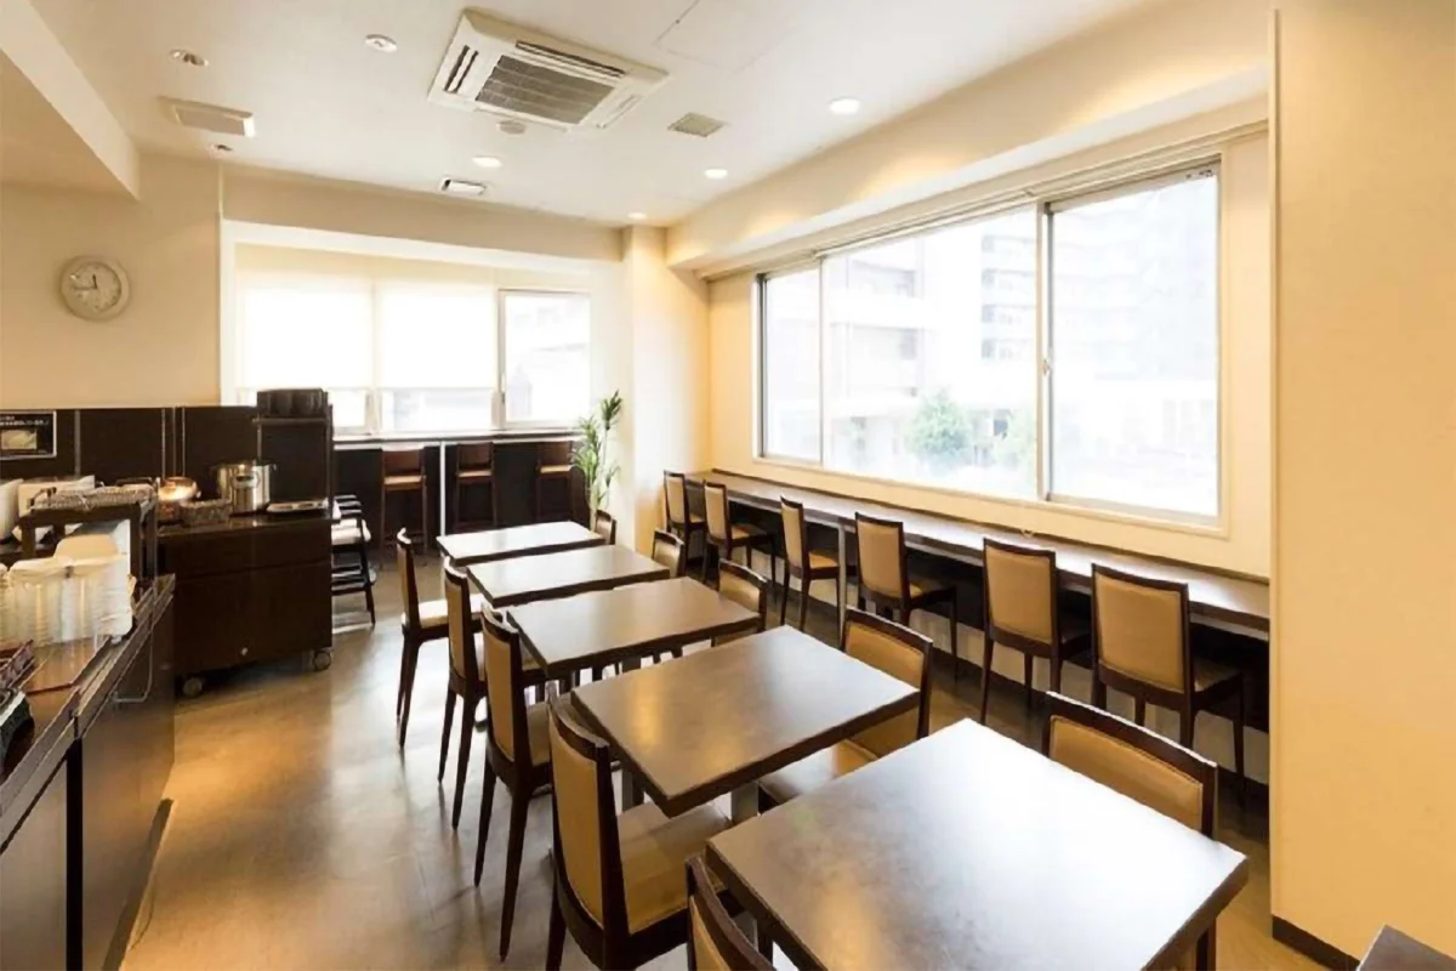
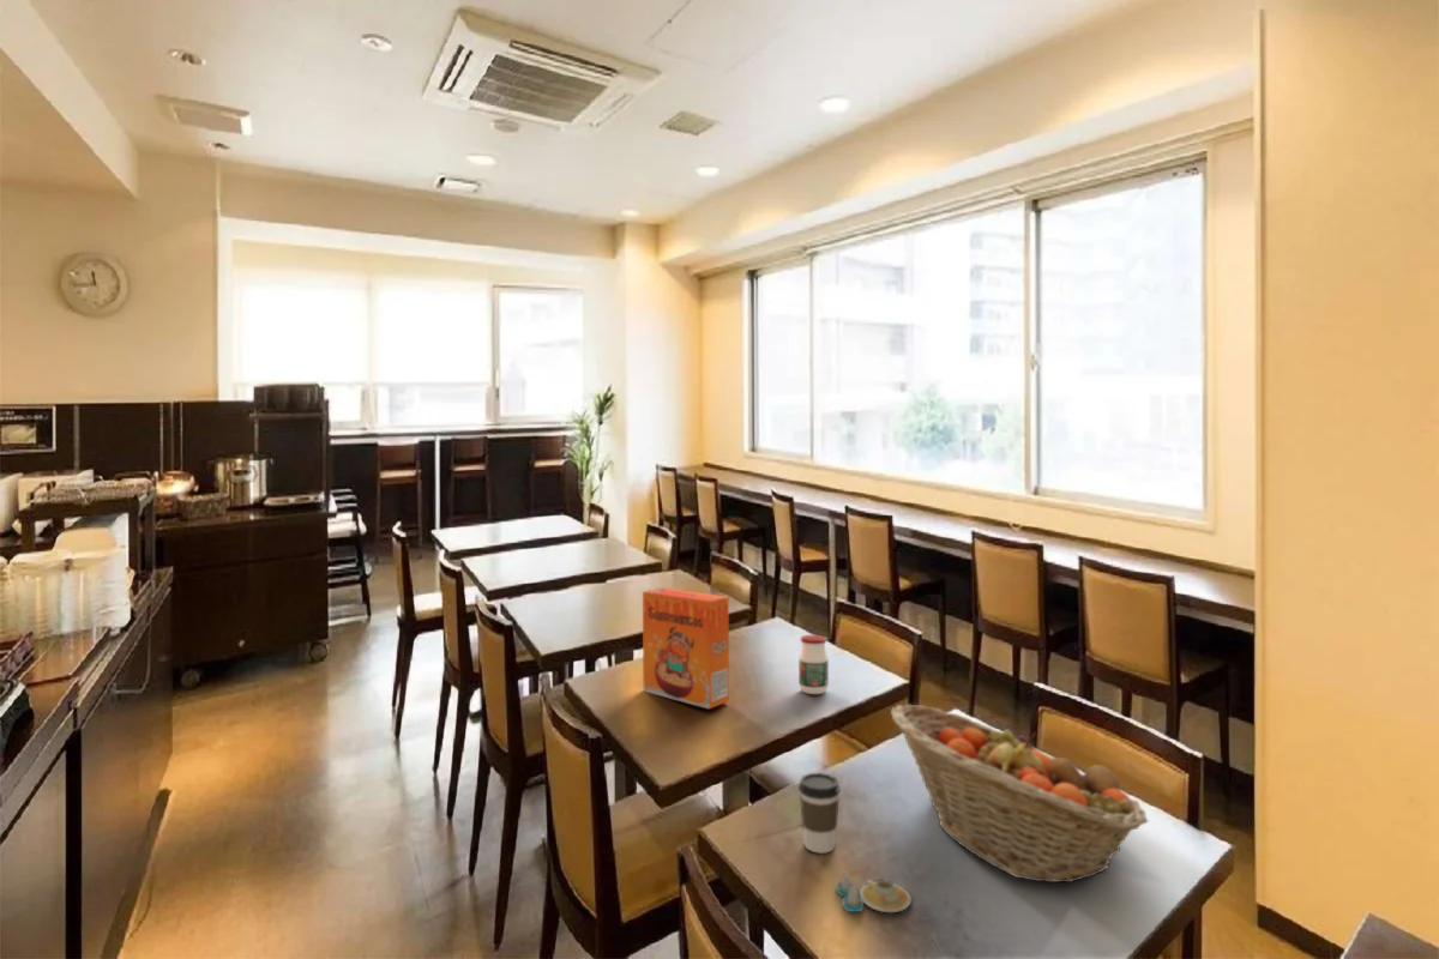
+ fruit basket (1006, 777)
+ cereal box (685, 645)
+ jar (813, 664)
+ salt and pepper shaker set (874, 888)
+ coffee cup (819, 813)
